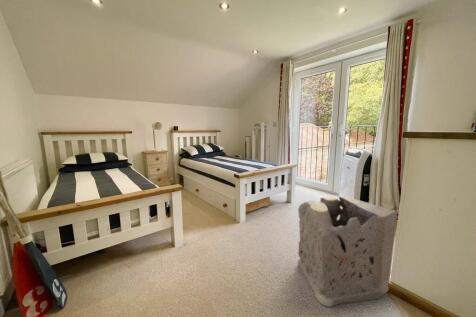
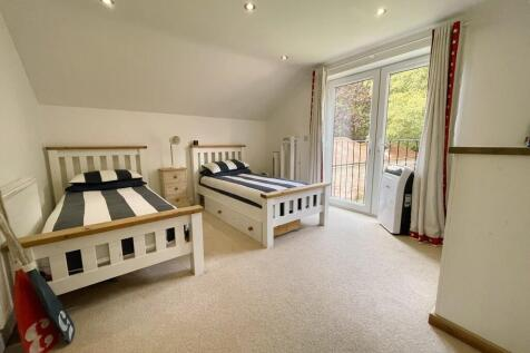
- laundry basket (334, 244)
